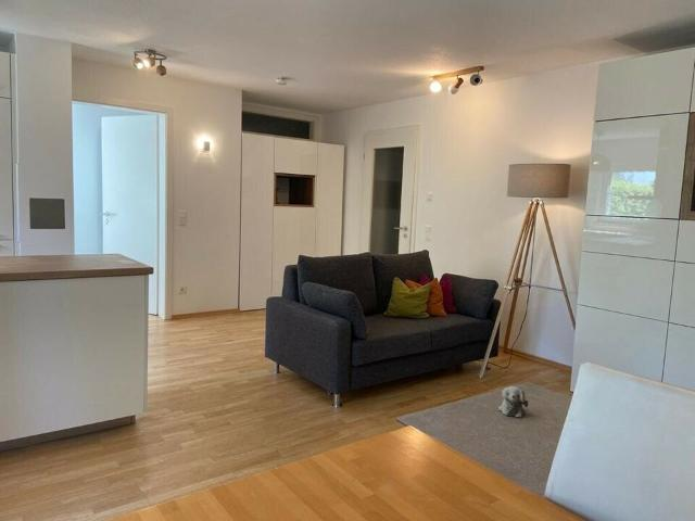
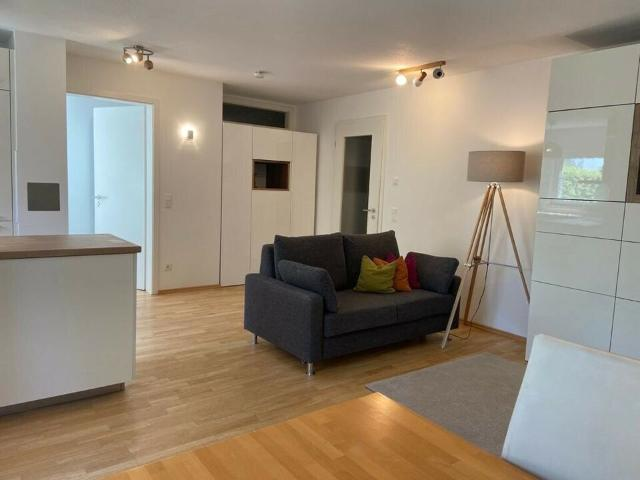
- plush toy (515, 397)
